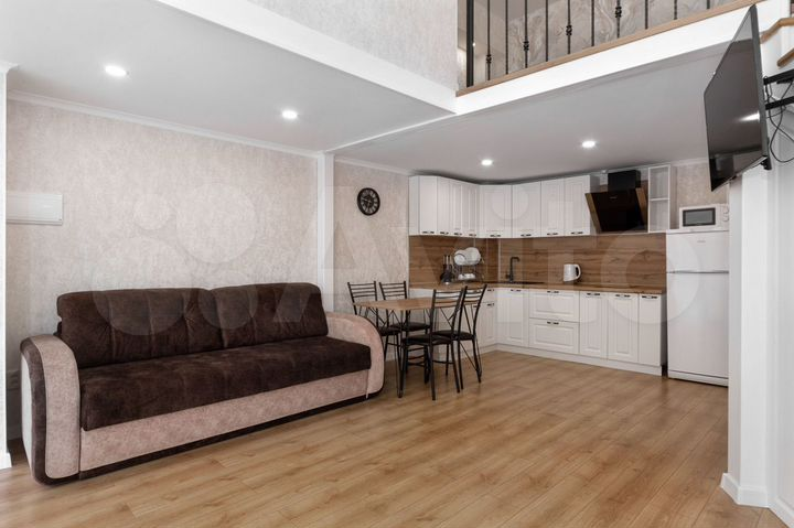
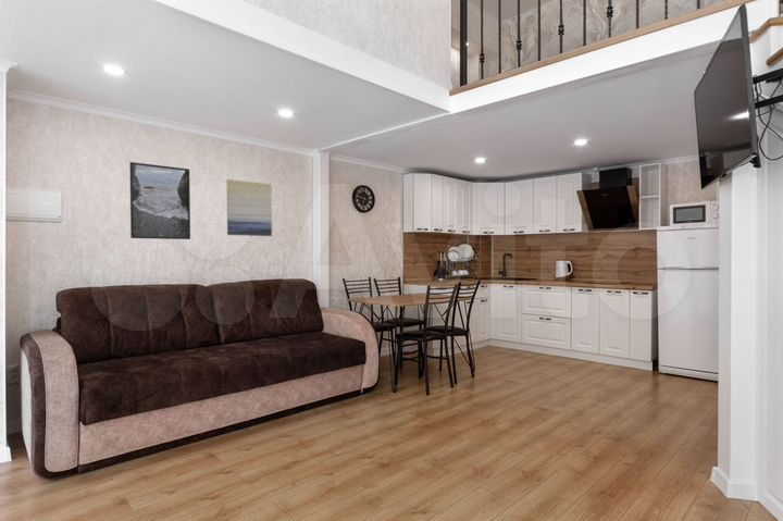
+ wall art (249, 209)
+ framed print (161, 202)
